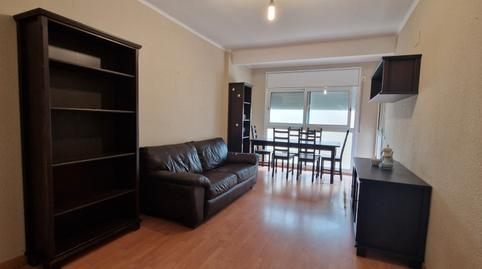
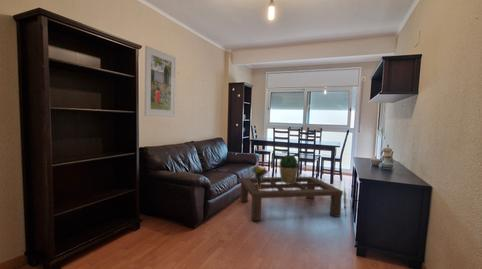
+ coffee table (287, 195)
+ potted plant (288, 168)
+ bouquet (259, 176)
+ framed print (161, 84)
